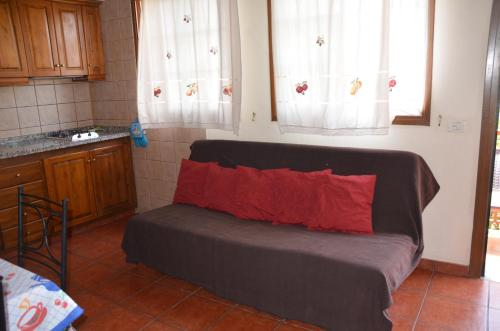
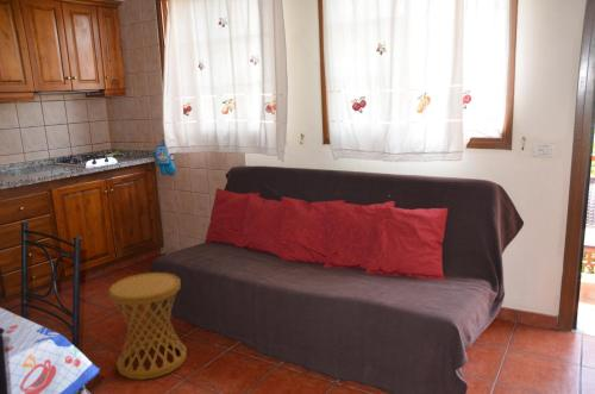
+ side table (149, 323)
